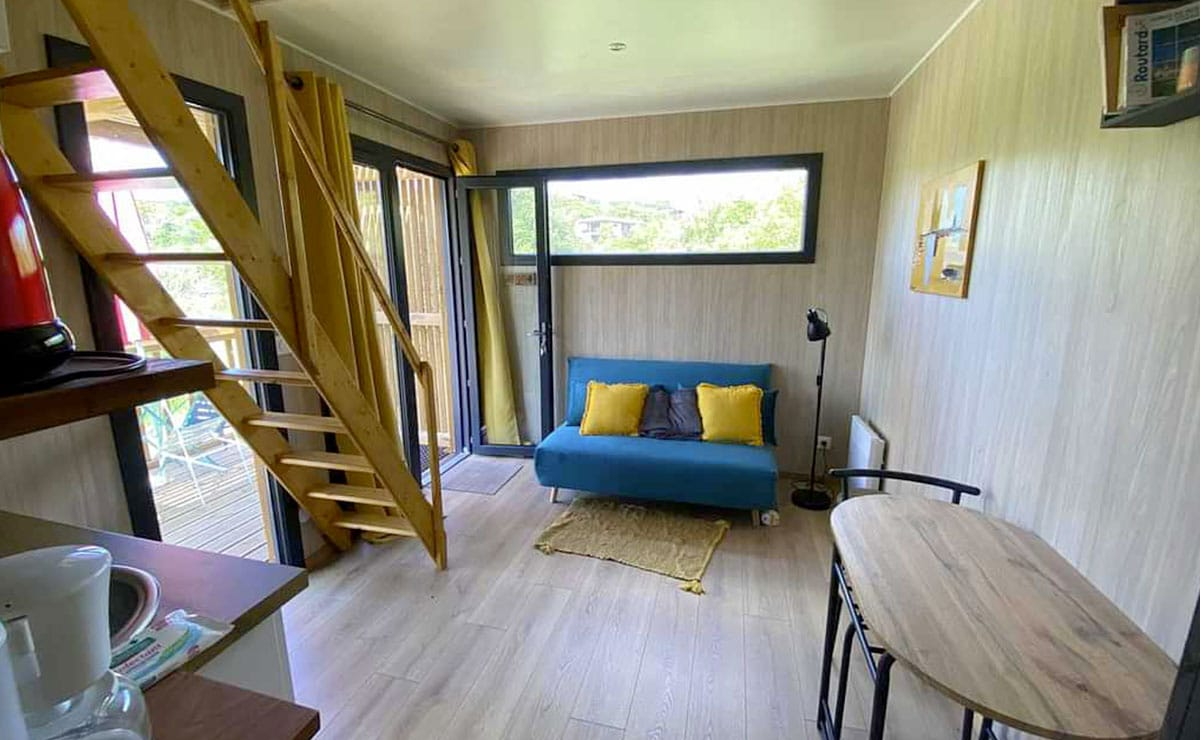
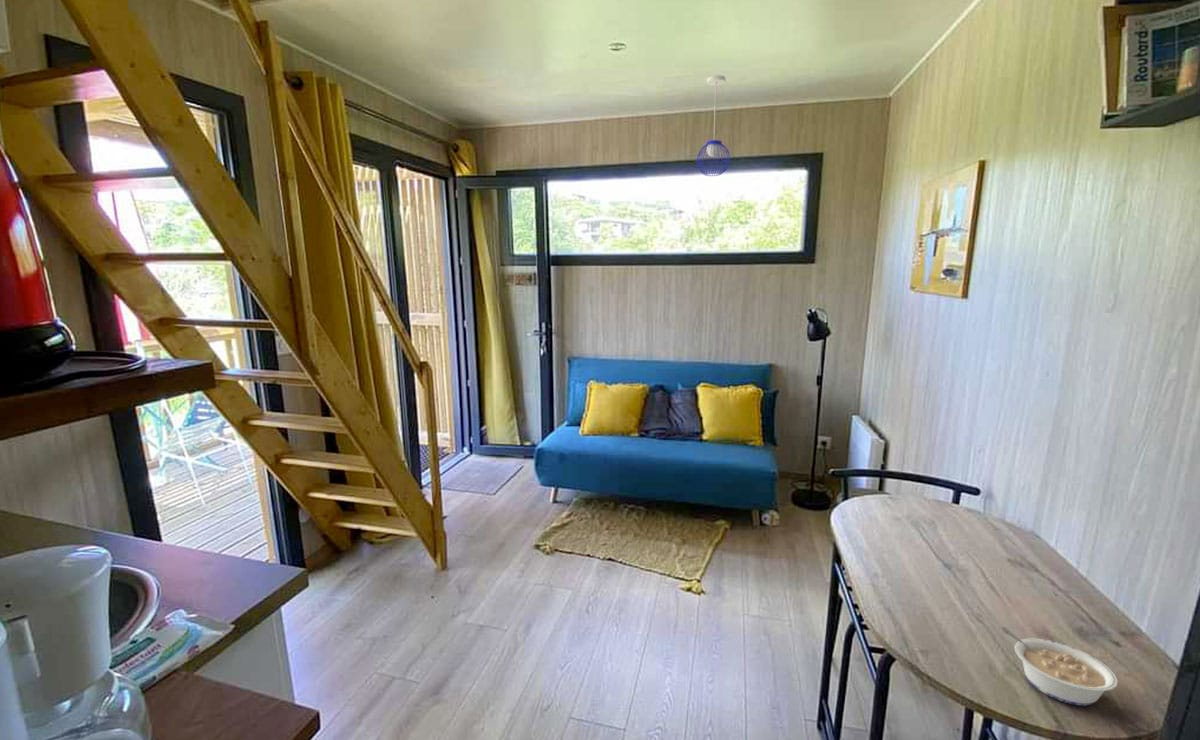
+ legume (1058, 671)
+ pendant light (714, 127)
